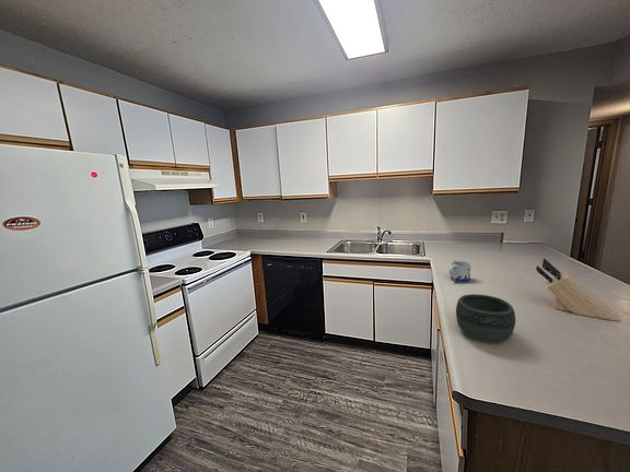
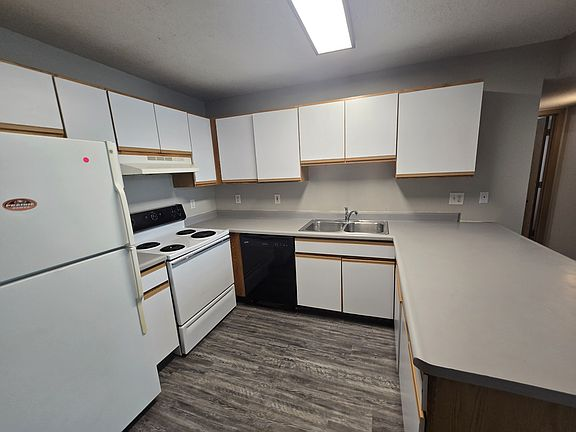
- bowl (483, 318)
- mug (458, 271)
- knife block (574, 286)
